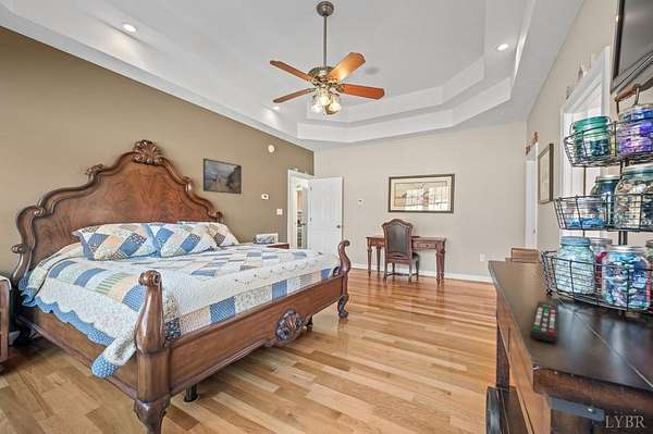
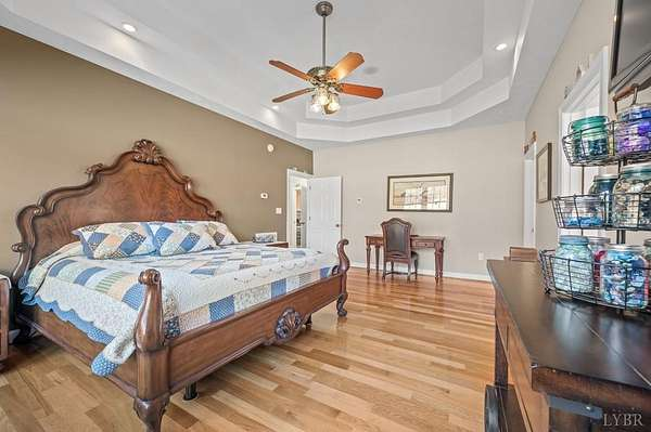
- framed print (223, 177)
- remote control (545, 318)
